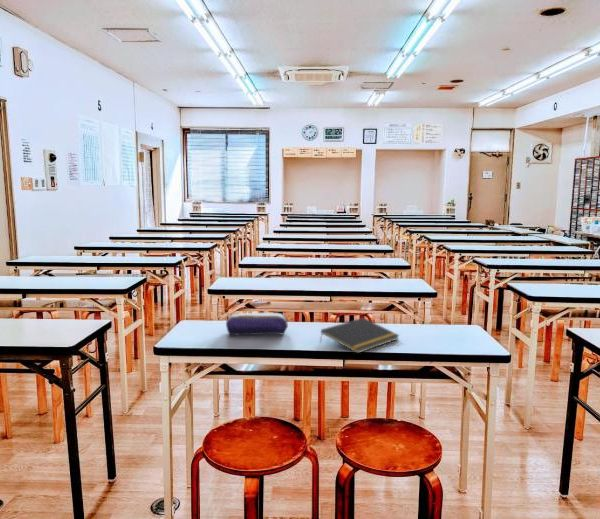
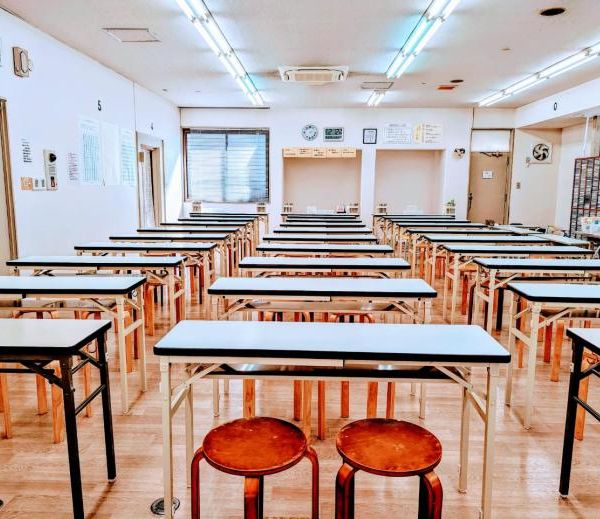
- notepad (360, 334)
- pencil case (257, 324)
